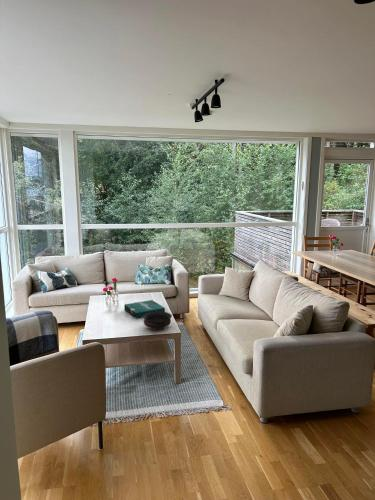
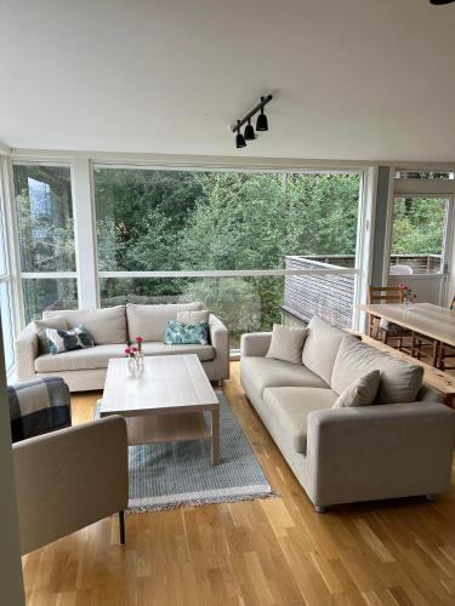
- bowl (157, 321)
- pizza box (144, 308)
